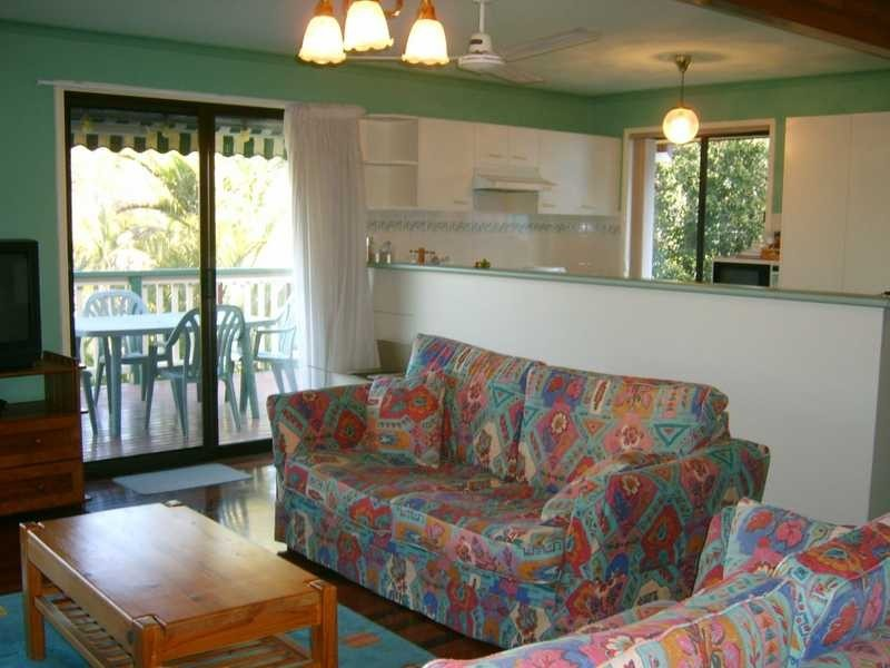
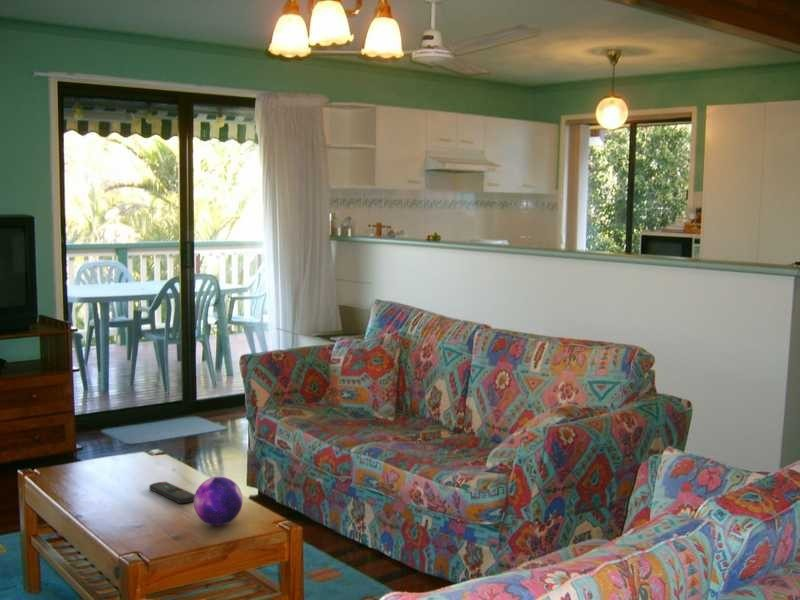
+ decorative orb (218, 500)
+ remote control (172, 491)
